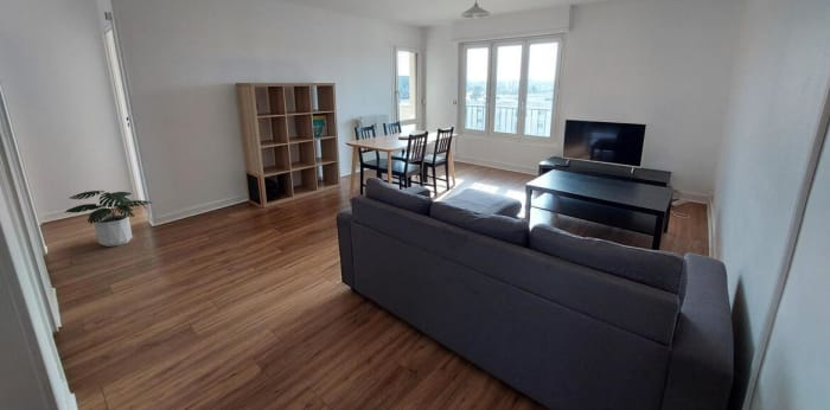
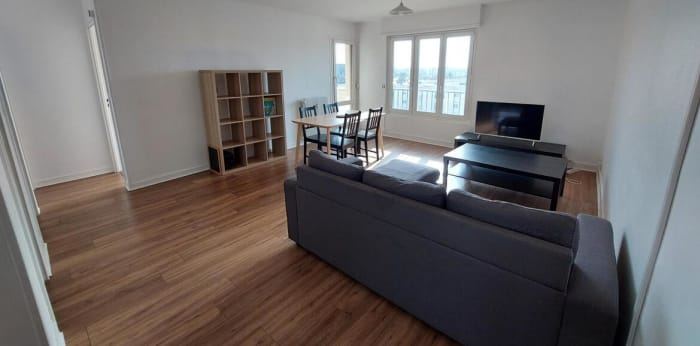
- potted plant (113, 217)
